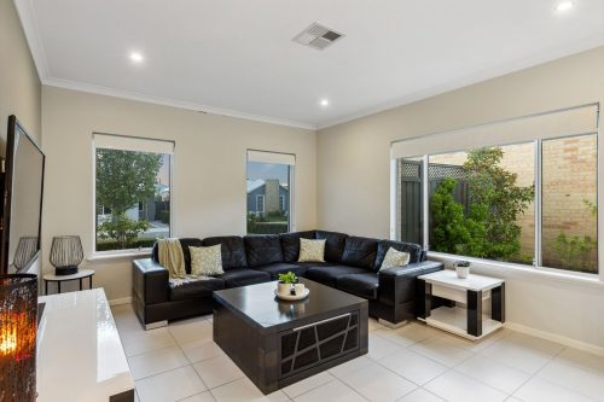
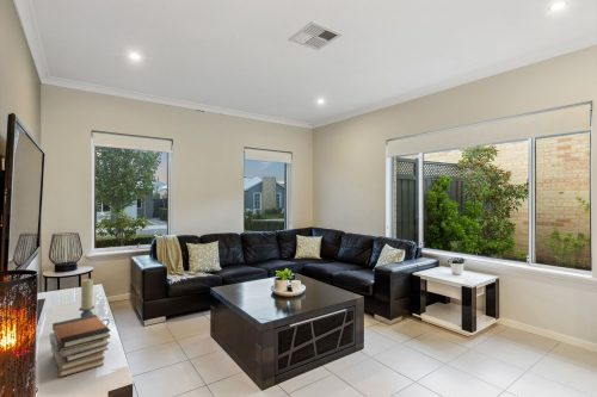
+ candle holder (90, 304)
+ book stack (79, 342)
